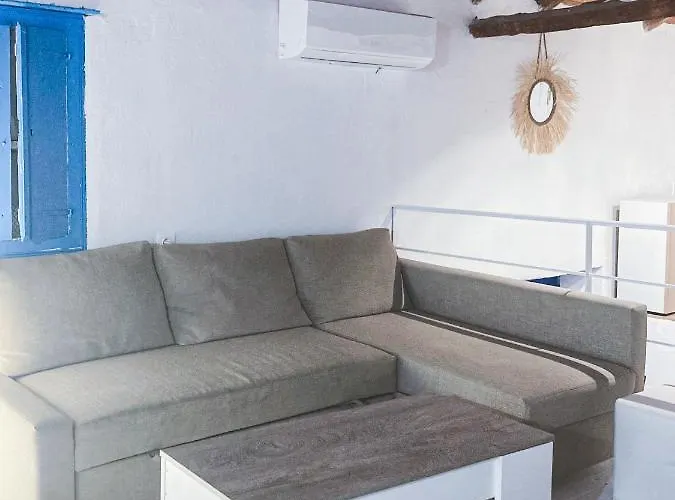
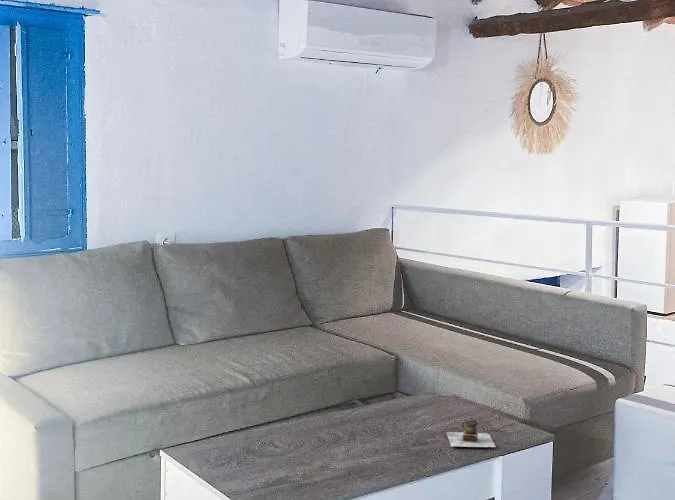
+ teapot (470, 428)
